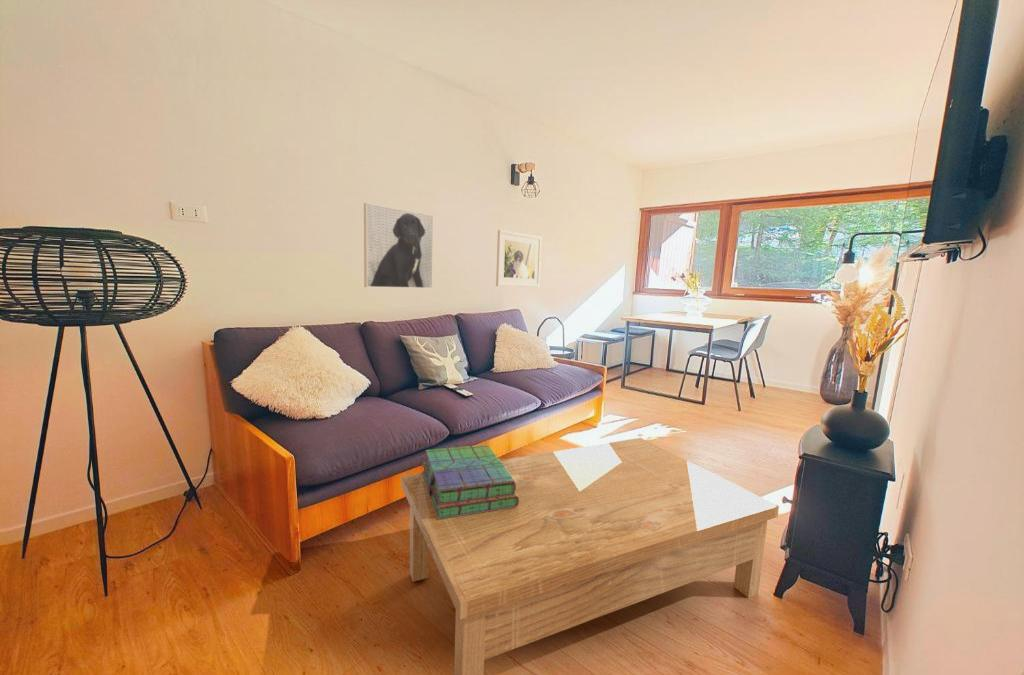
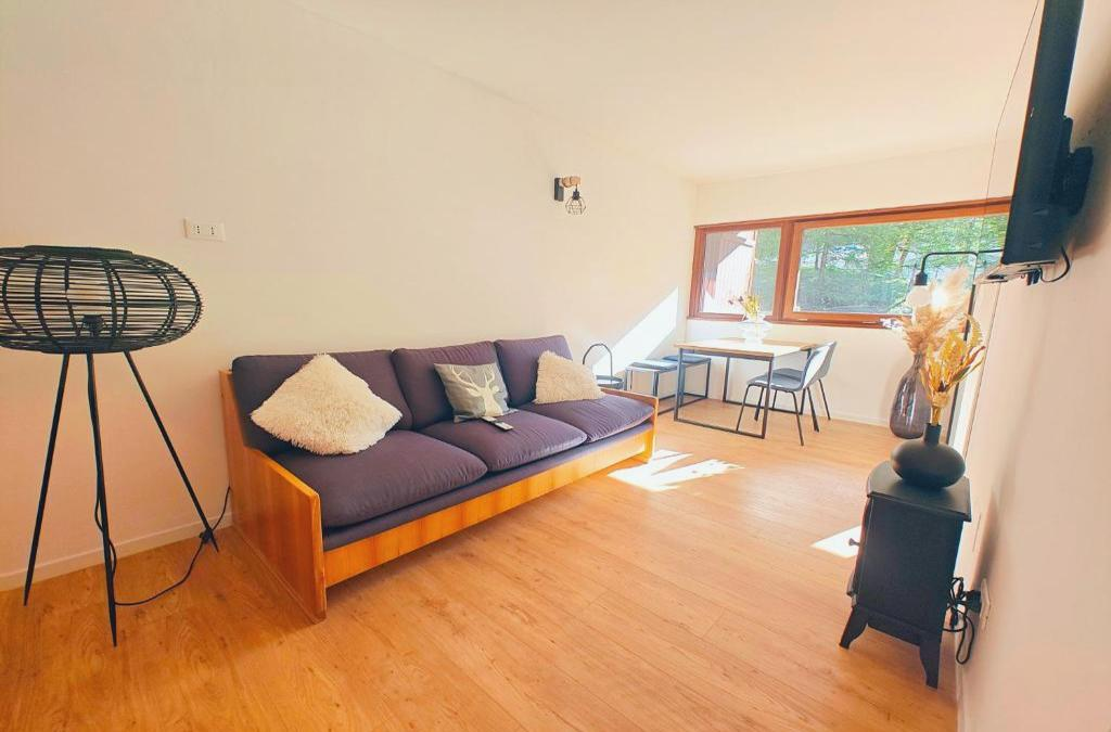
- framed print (400, 249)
- stack of books (467, 475)
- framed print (519, 260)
- coffee table (580, 534)
